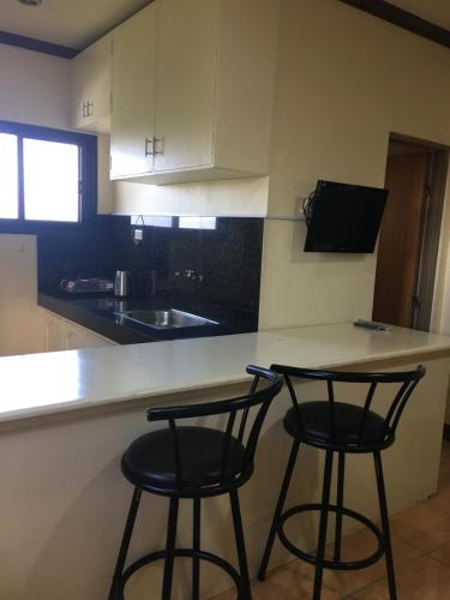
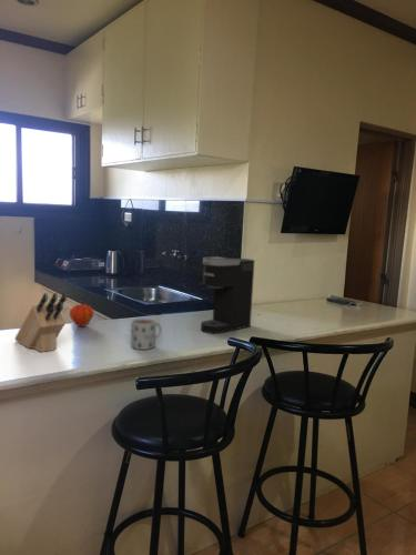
+ mug (146, 333)
+ fruit (81, 313)
+ knife block (41, 317)
+ coffee maker (227, 292)
